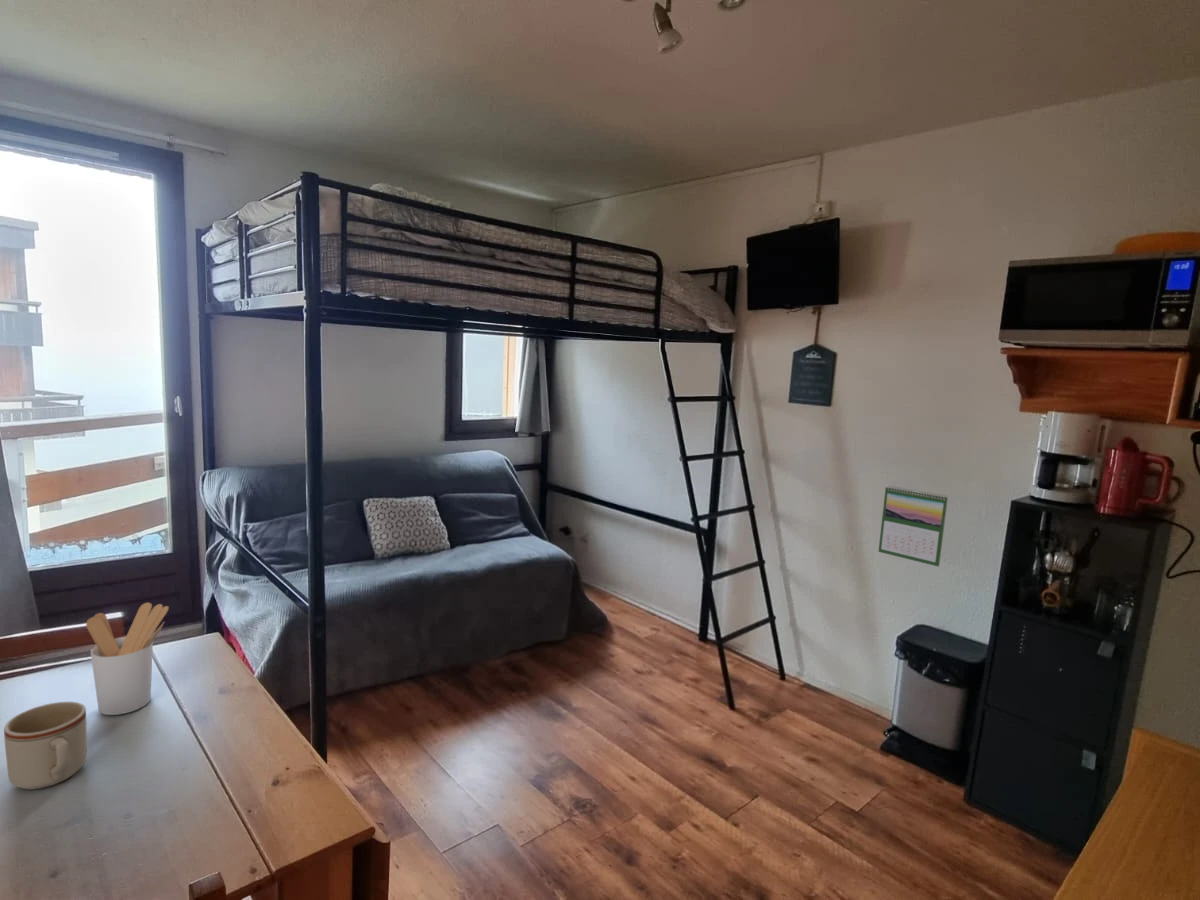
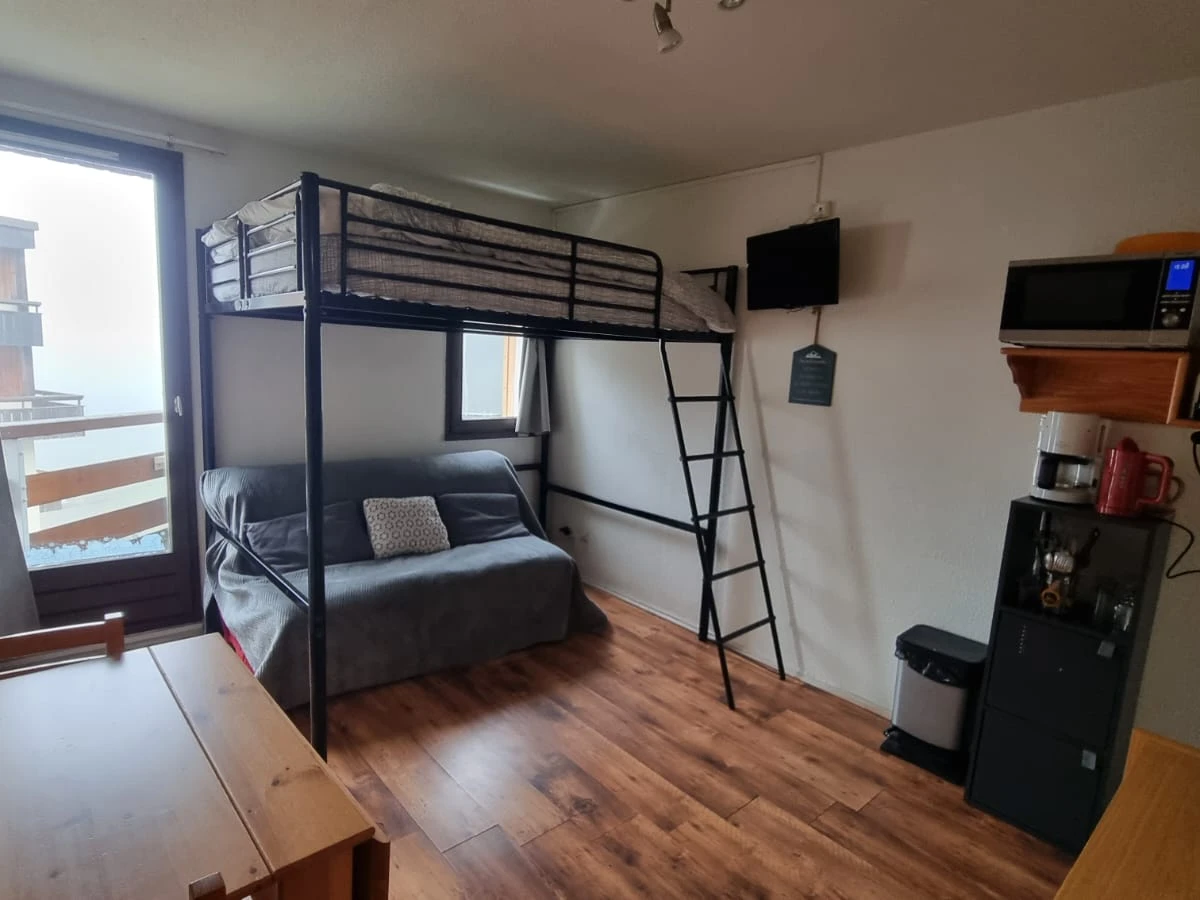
- utensil holder (133, 654)
- mug (50, 749)
- calendar (911, 524)
